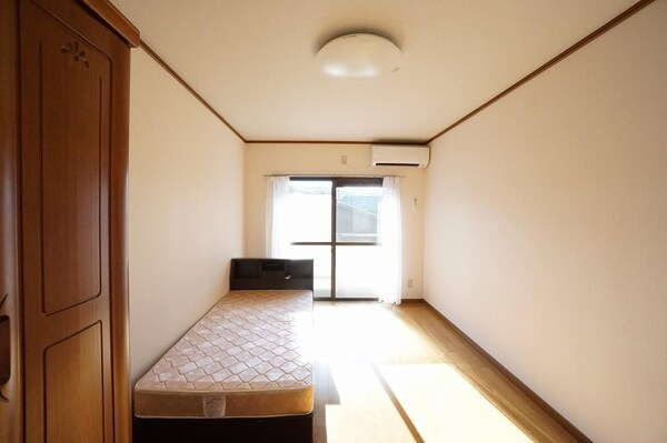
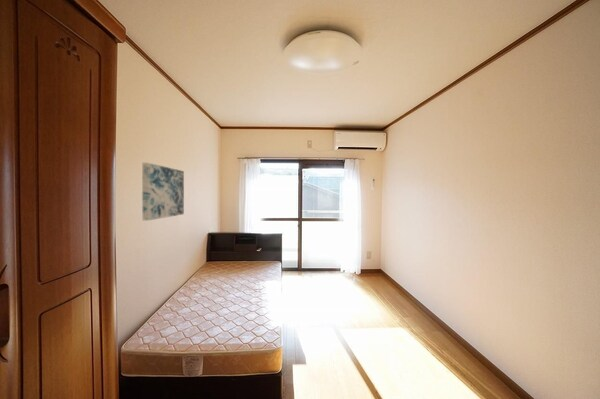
+ wall art (165, 192)
